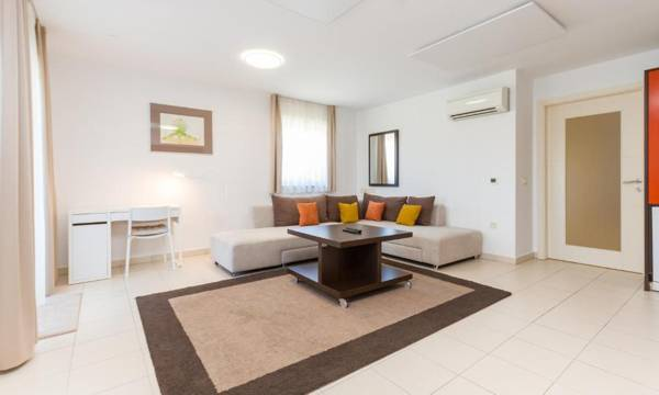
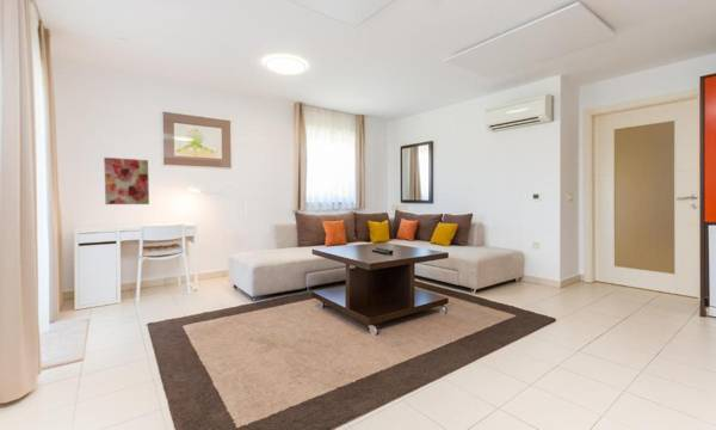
+ wall art (126, 182)
